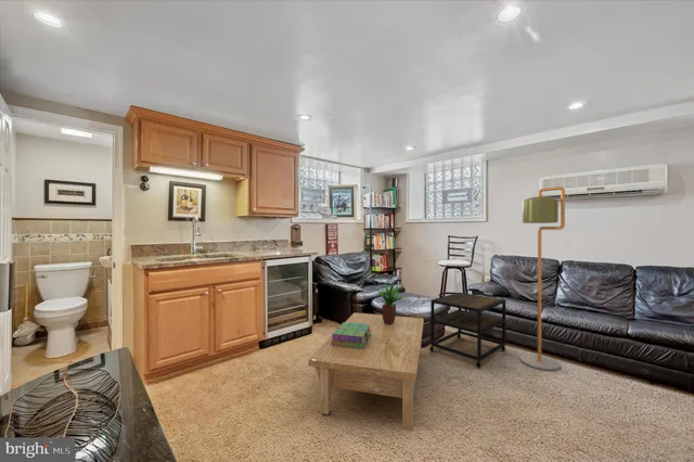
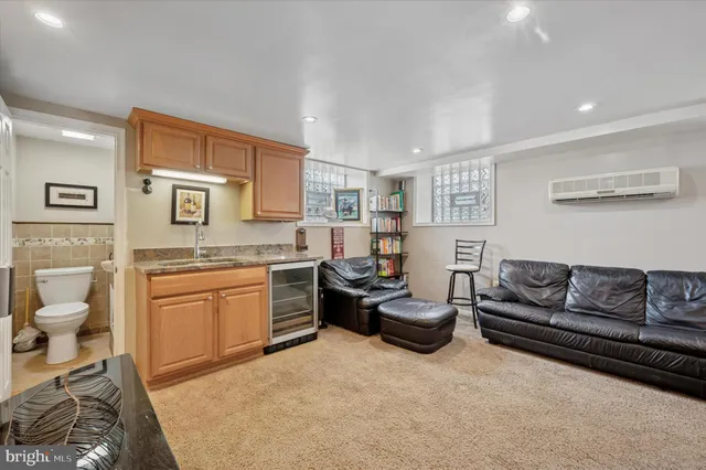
- potted plant (390, 303)
- floor lamp (540, 275)
- coffee table (376, 356)
- side table (467, 324)
- stack of books (351, 333)
